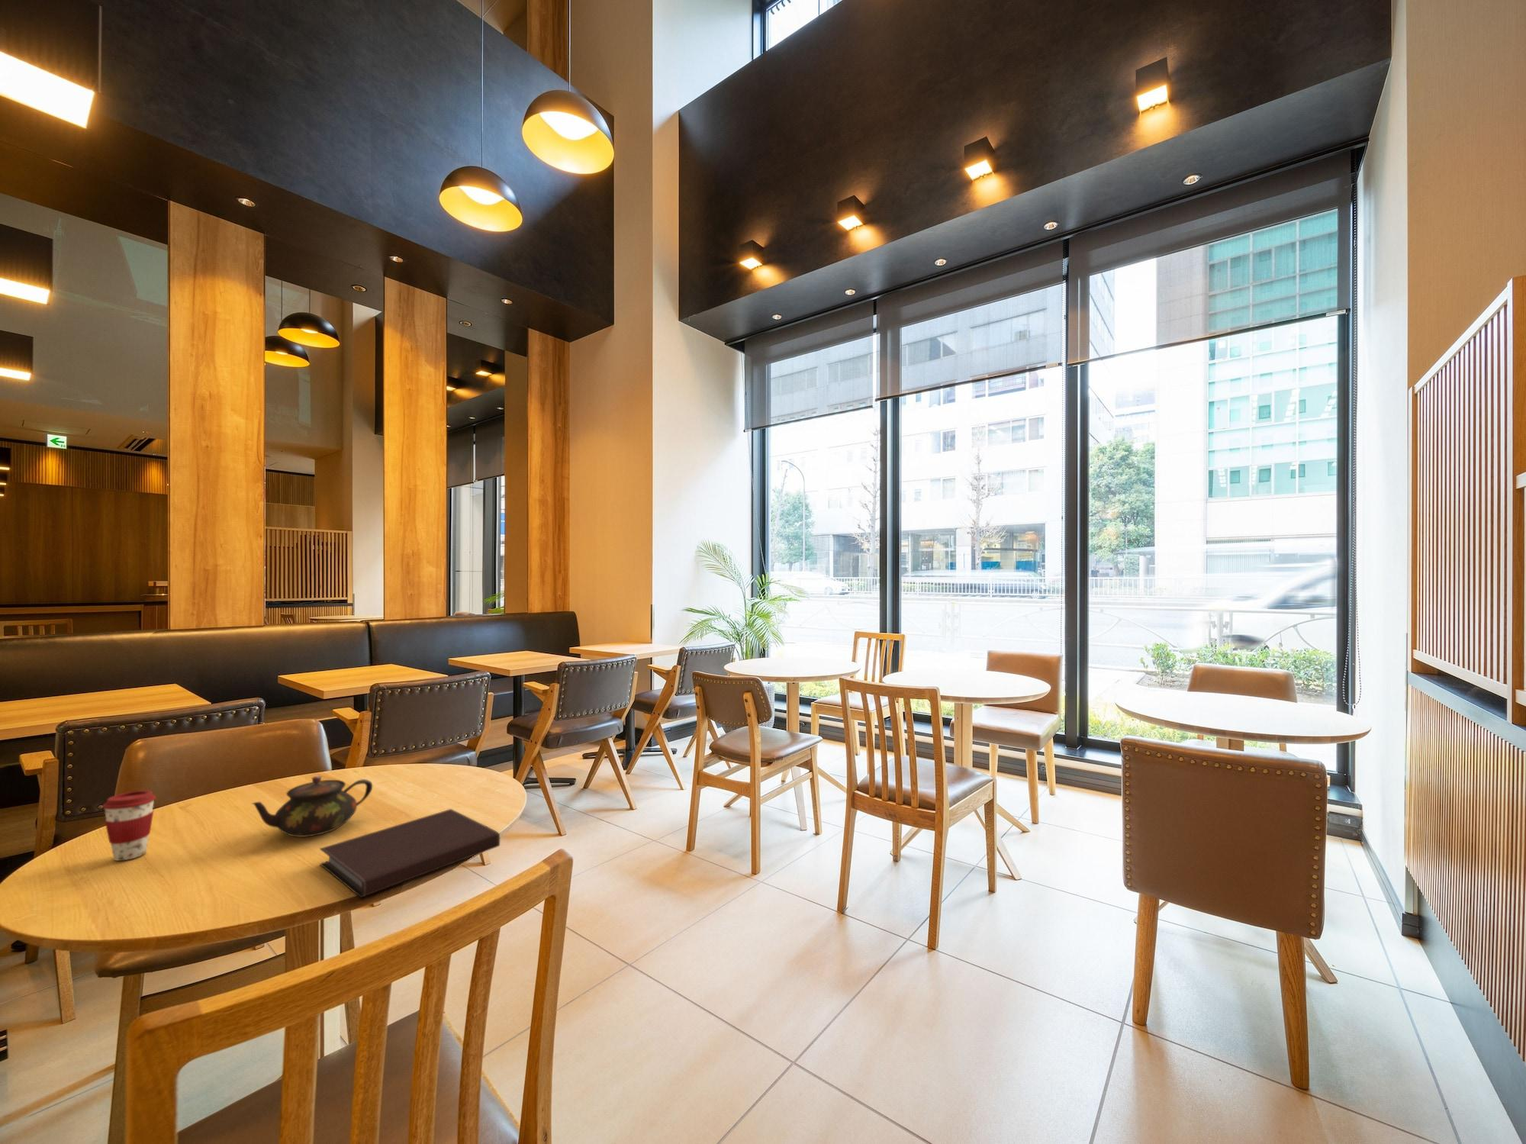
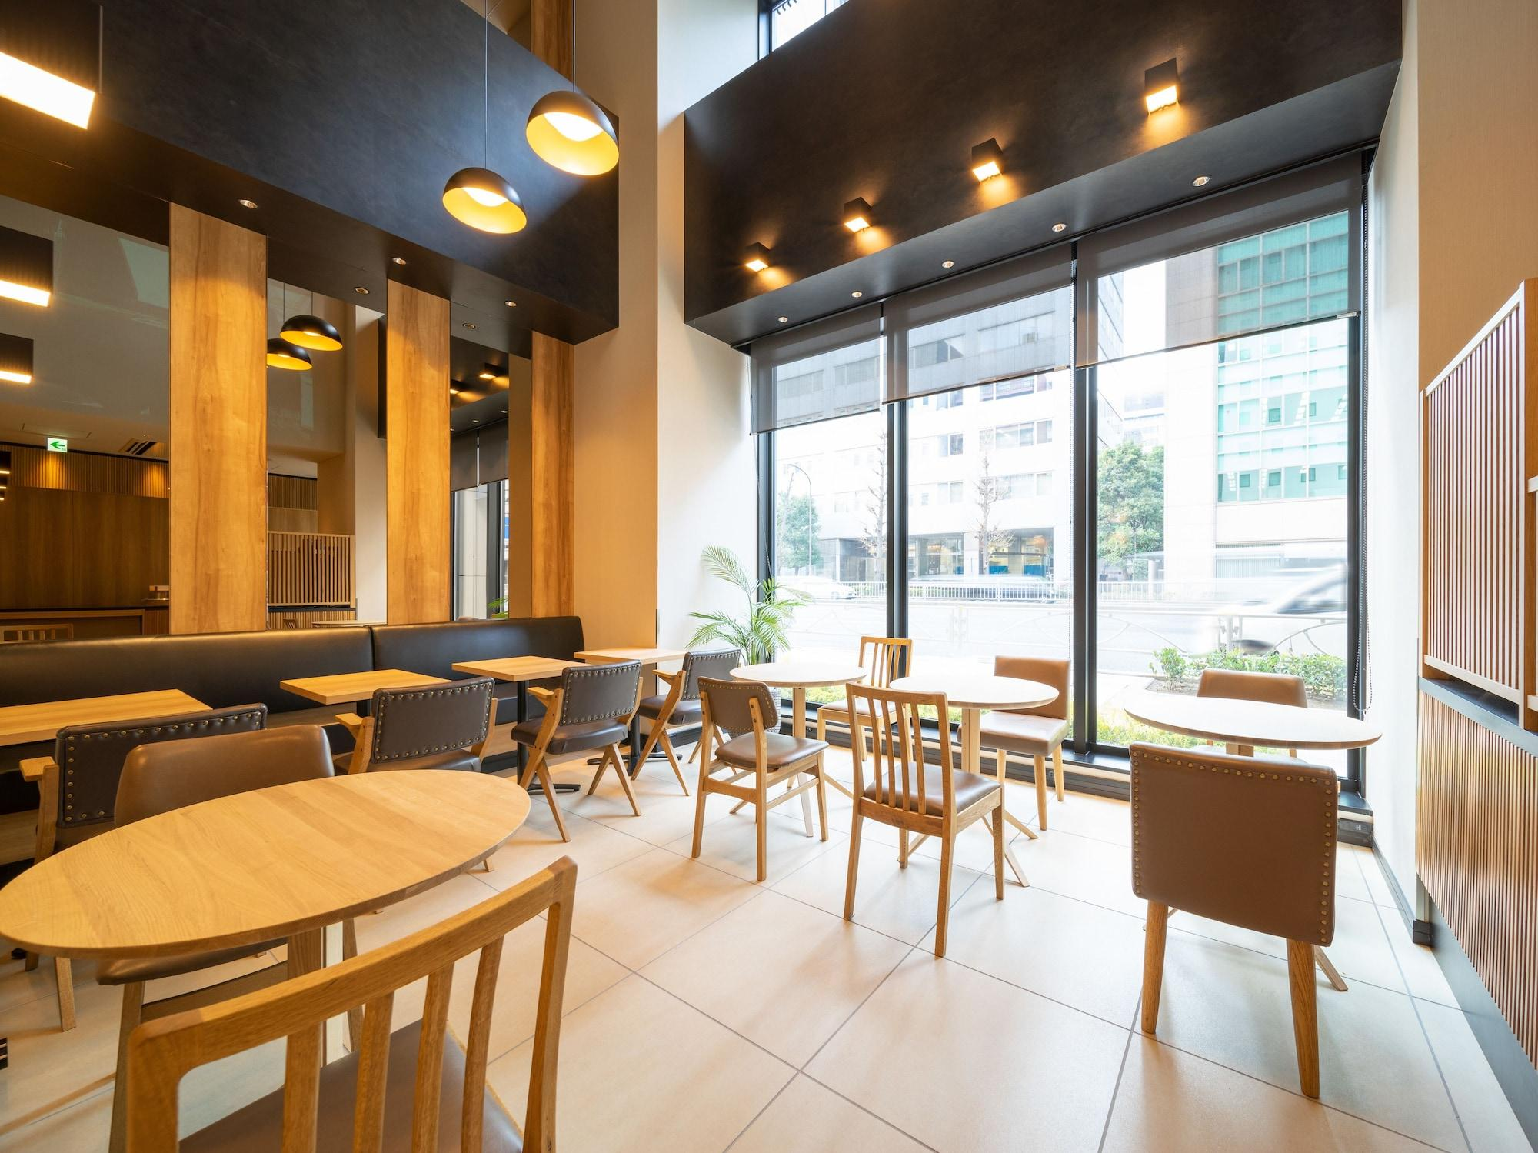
- teapot (315, 802)
- coffee cup (130, 826)
- notebook (412, 848)
